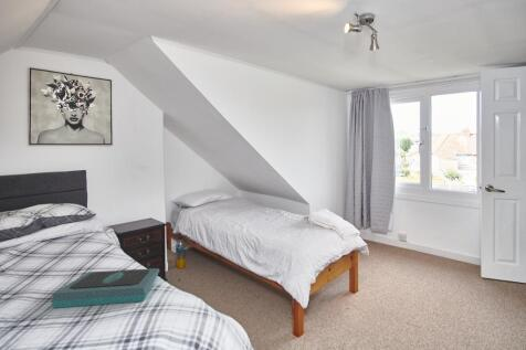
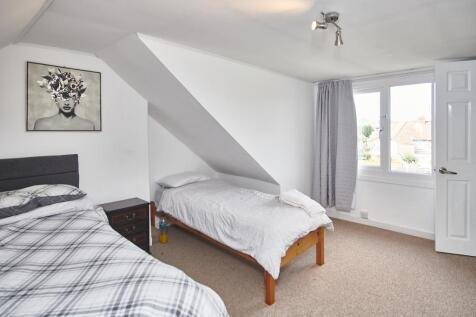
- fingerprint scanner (113, 282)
